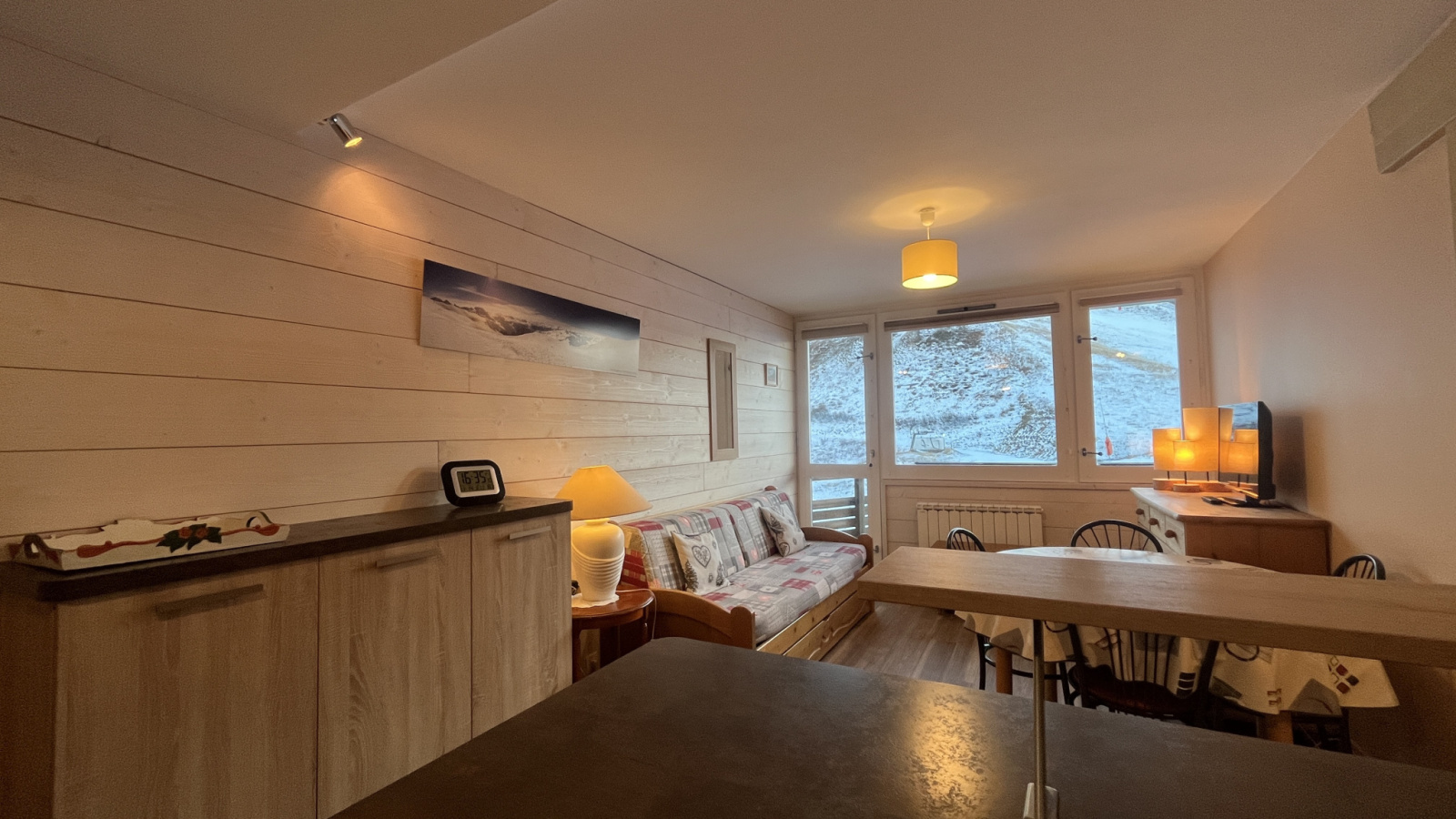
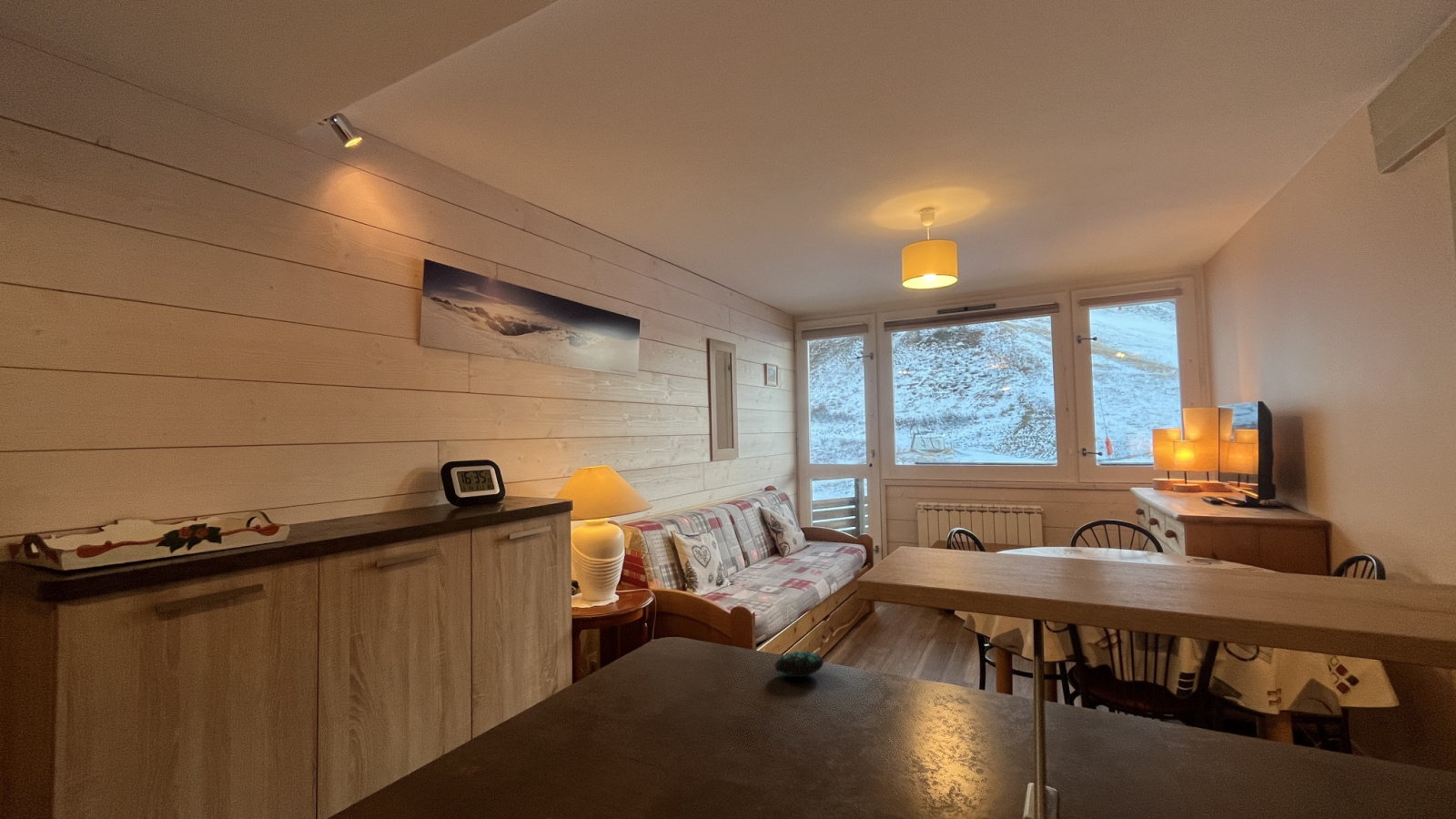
+ decorative egg (799, 663)
